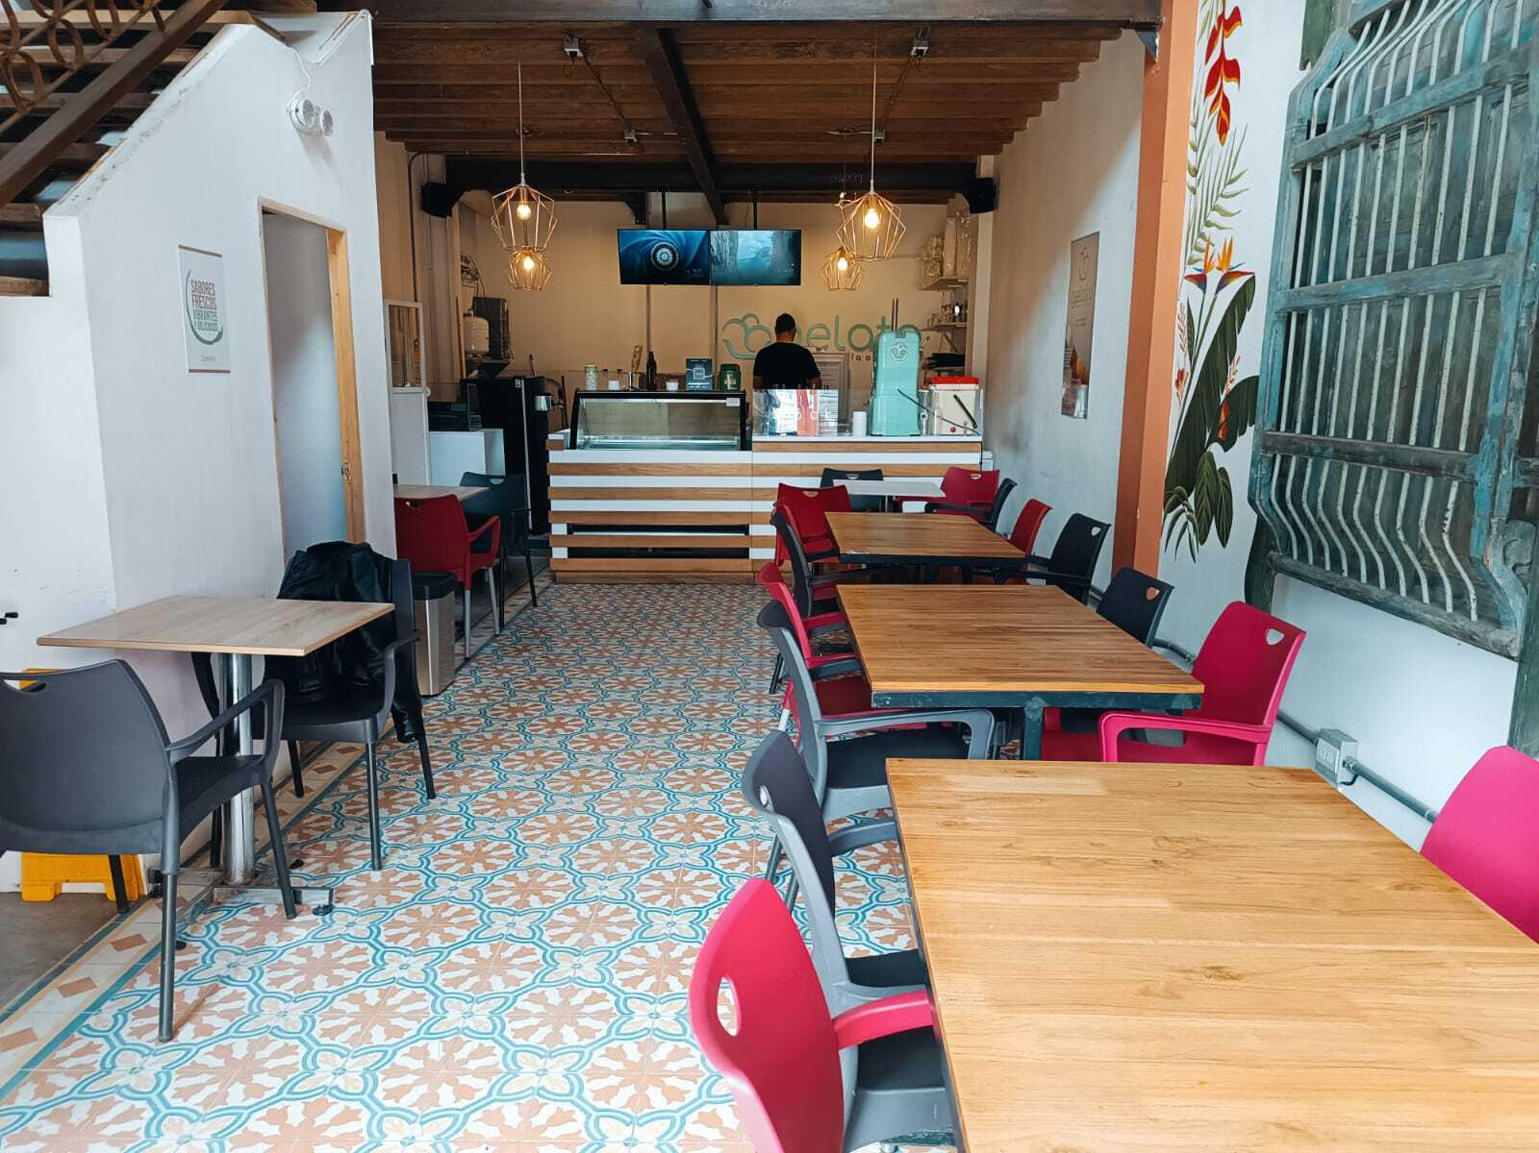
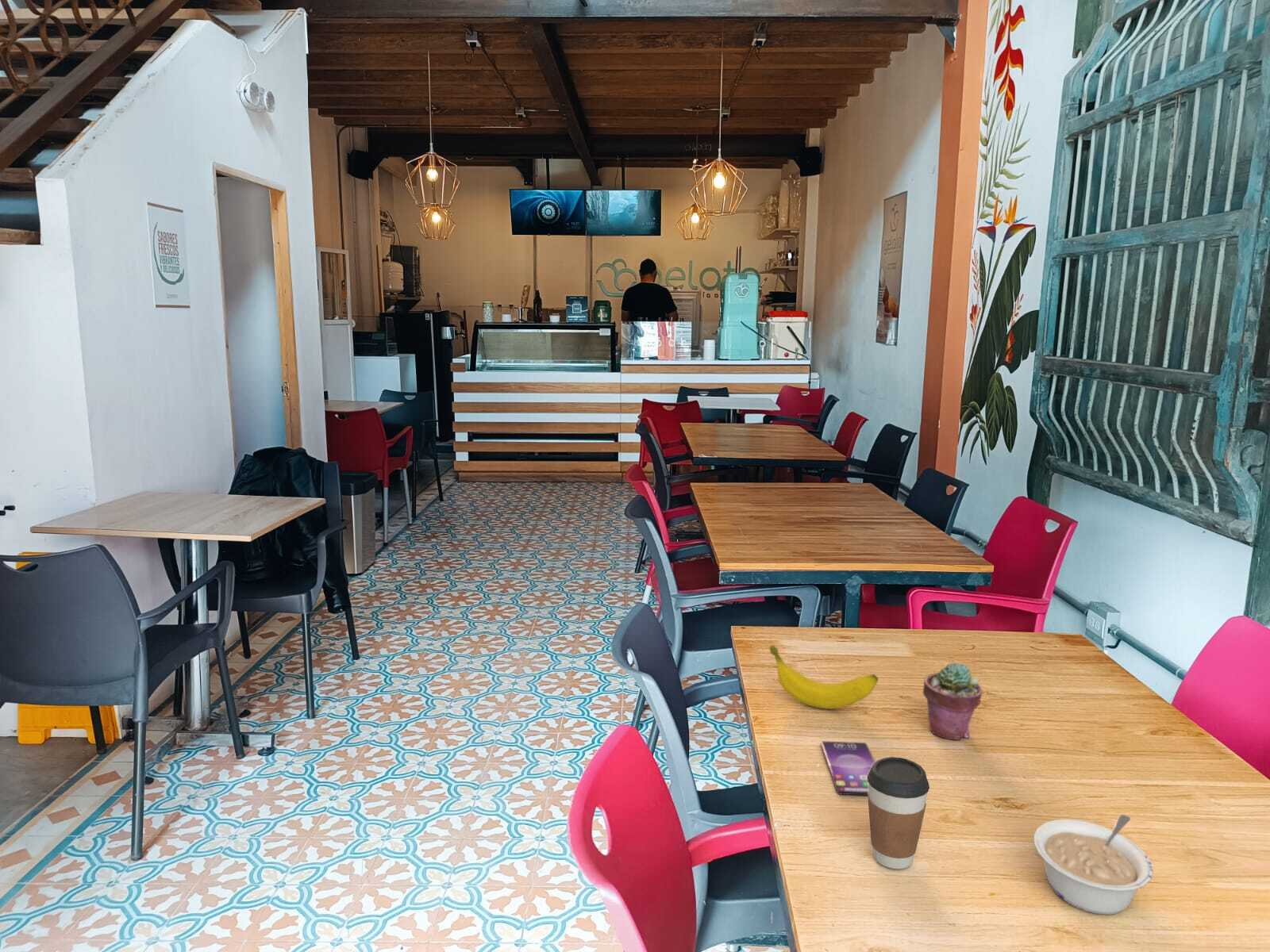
+ banana (821, 682)
+ legume (1088, 863)
+ smartphone (852, 767)
+ potted succulent (952, 697)
+ coffee cup (895, 814)
